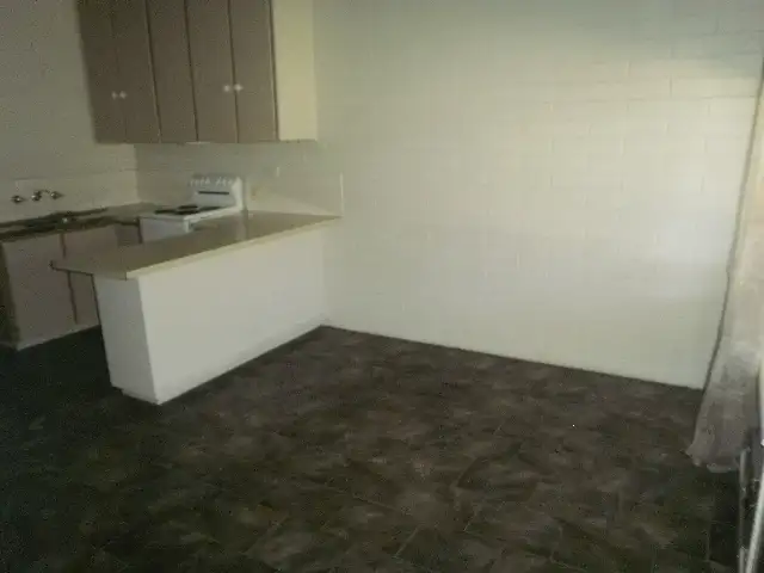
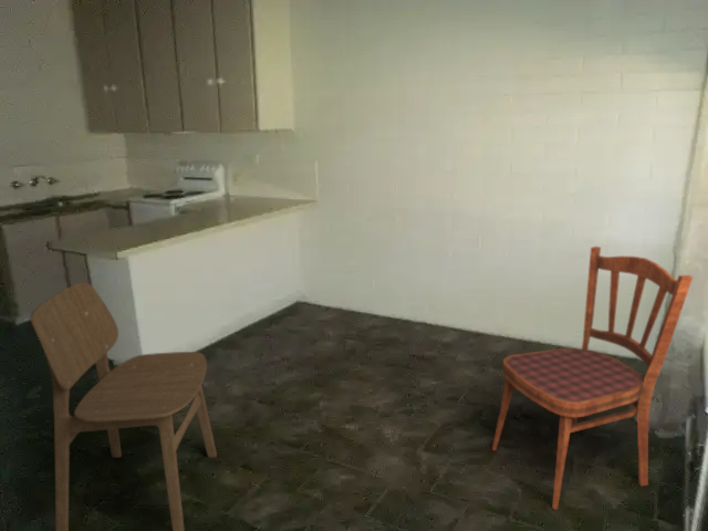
+ dining chair (132, 398)
+ dining chair (580, 369)
